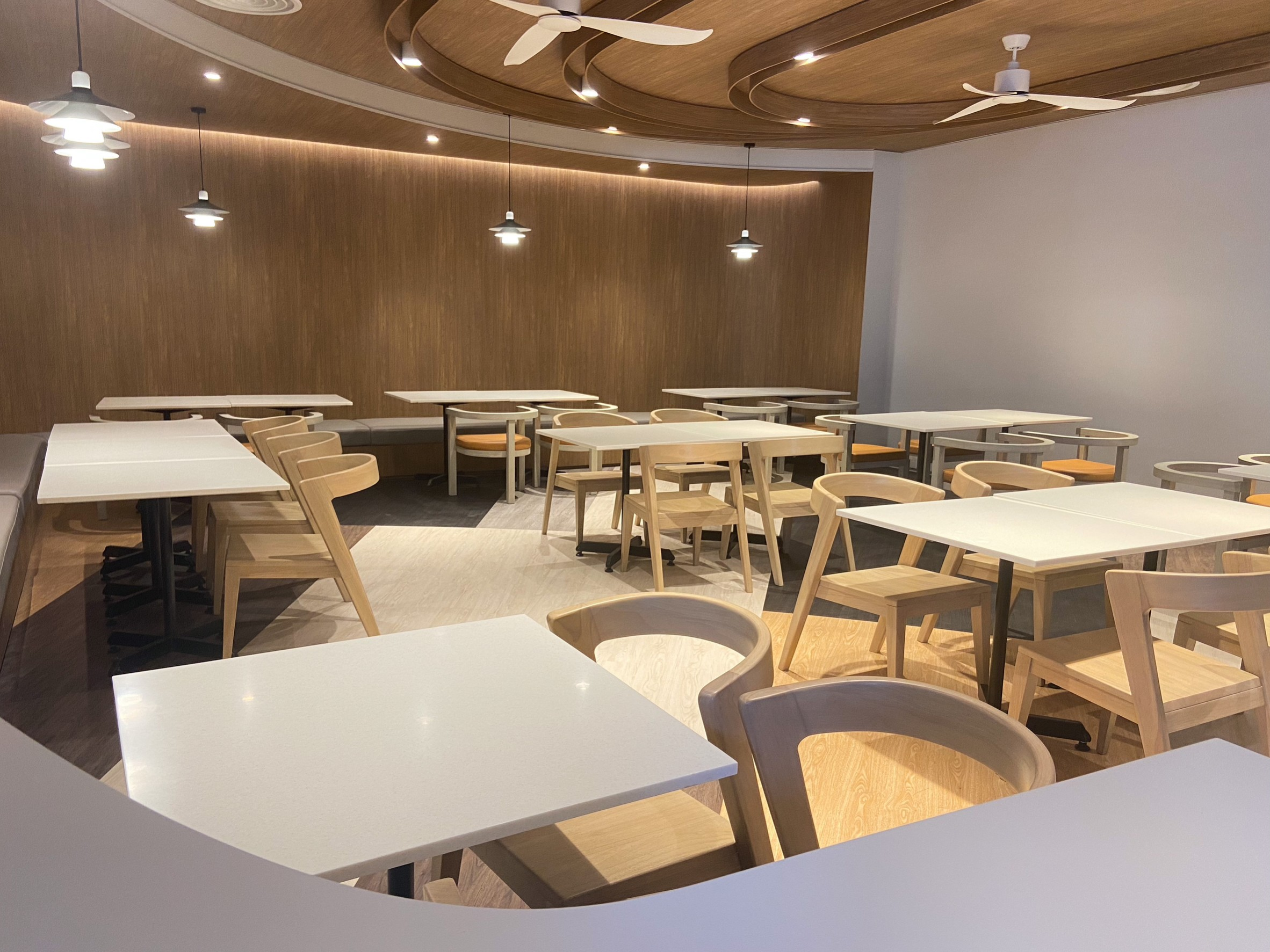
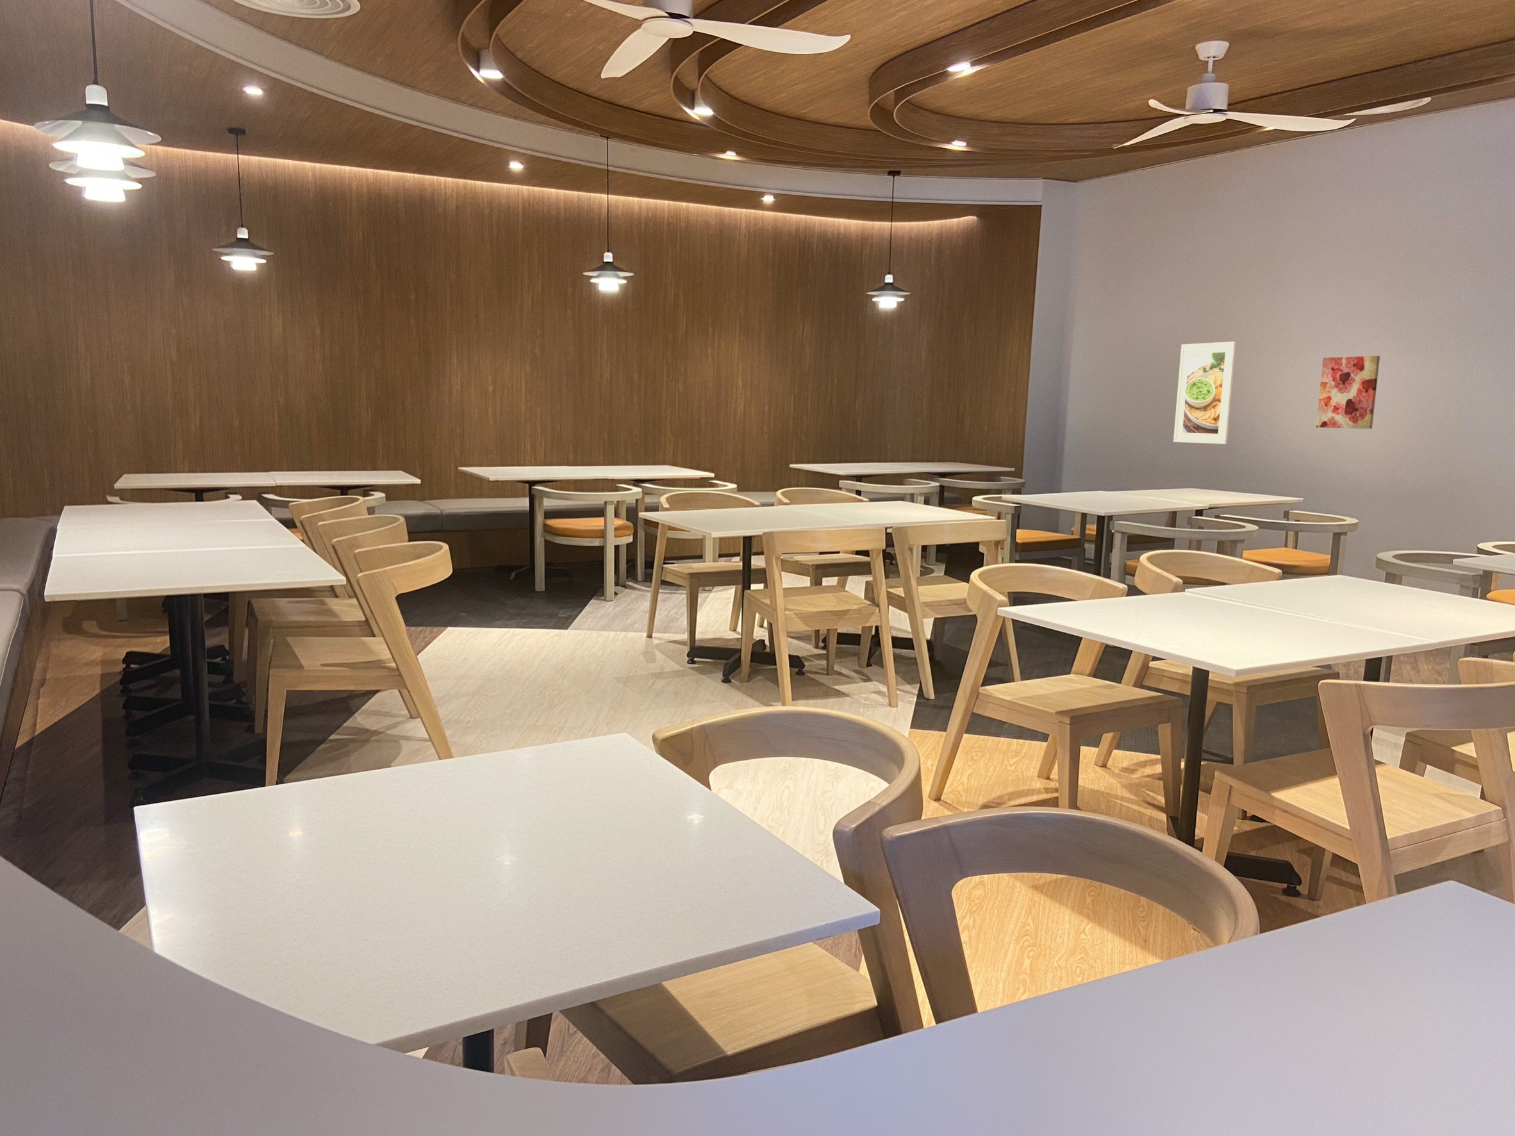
+ wall art (1347, 393)
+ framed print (1204, 393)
